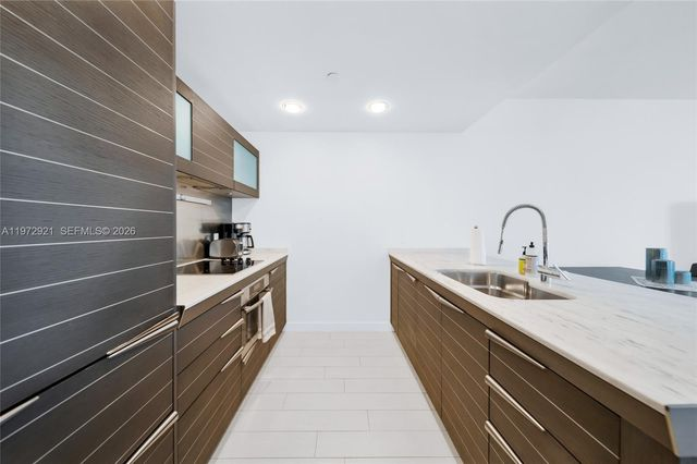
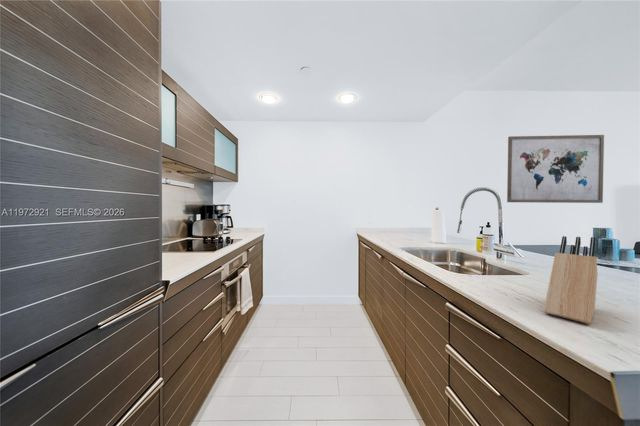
+ knife block (573, 272)
+ wall art (554, 169)
